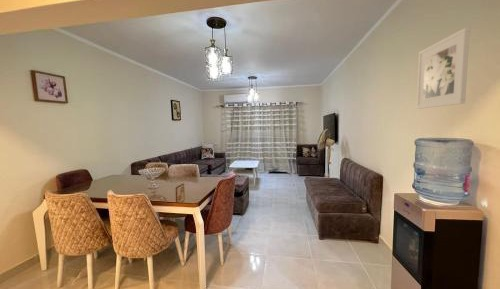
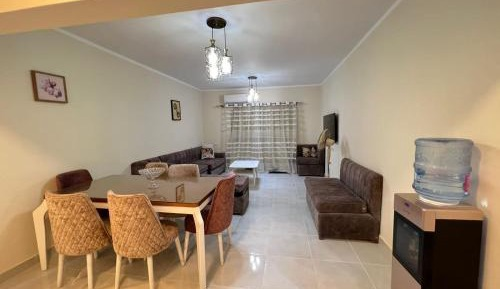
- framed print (438, 74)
